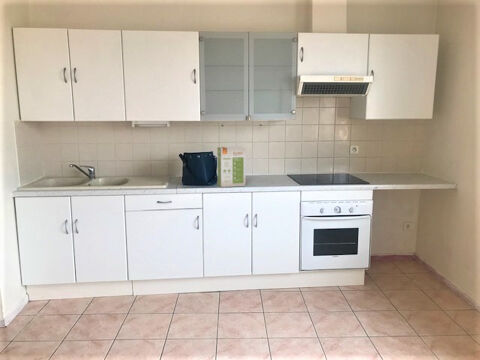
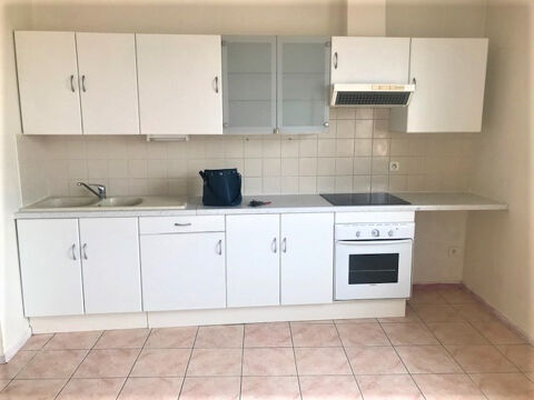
- food box (231, 166)
